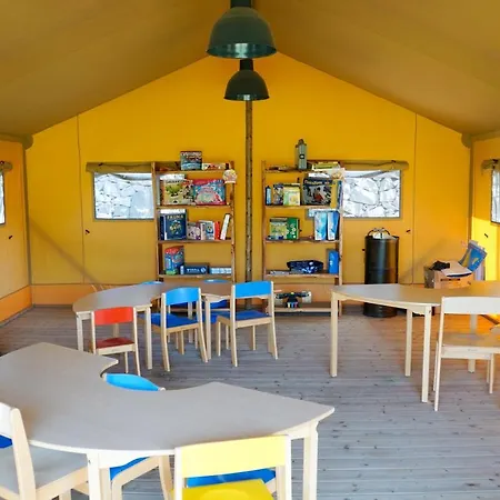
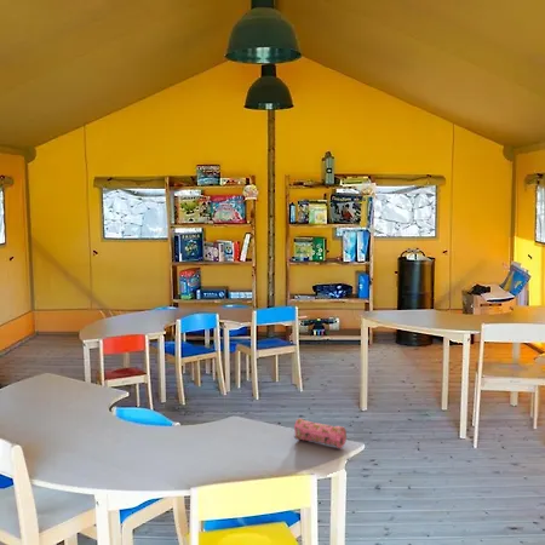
+ pencil case (320, 432)
